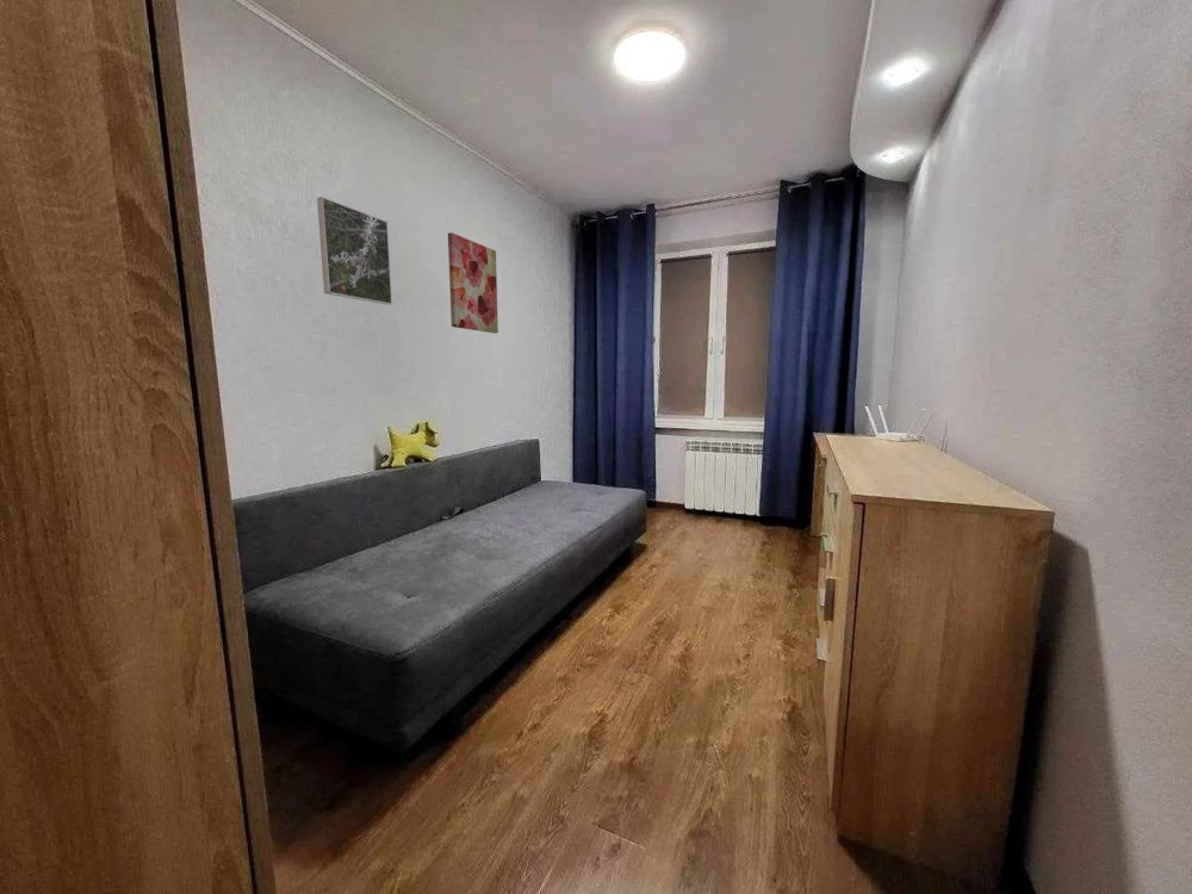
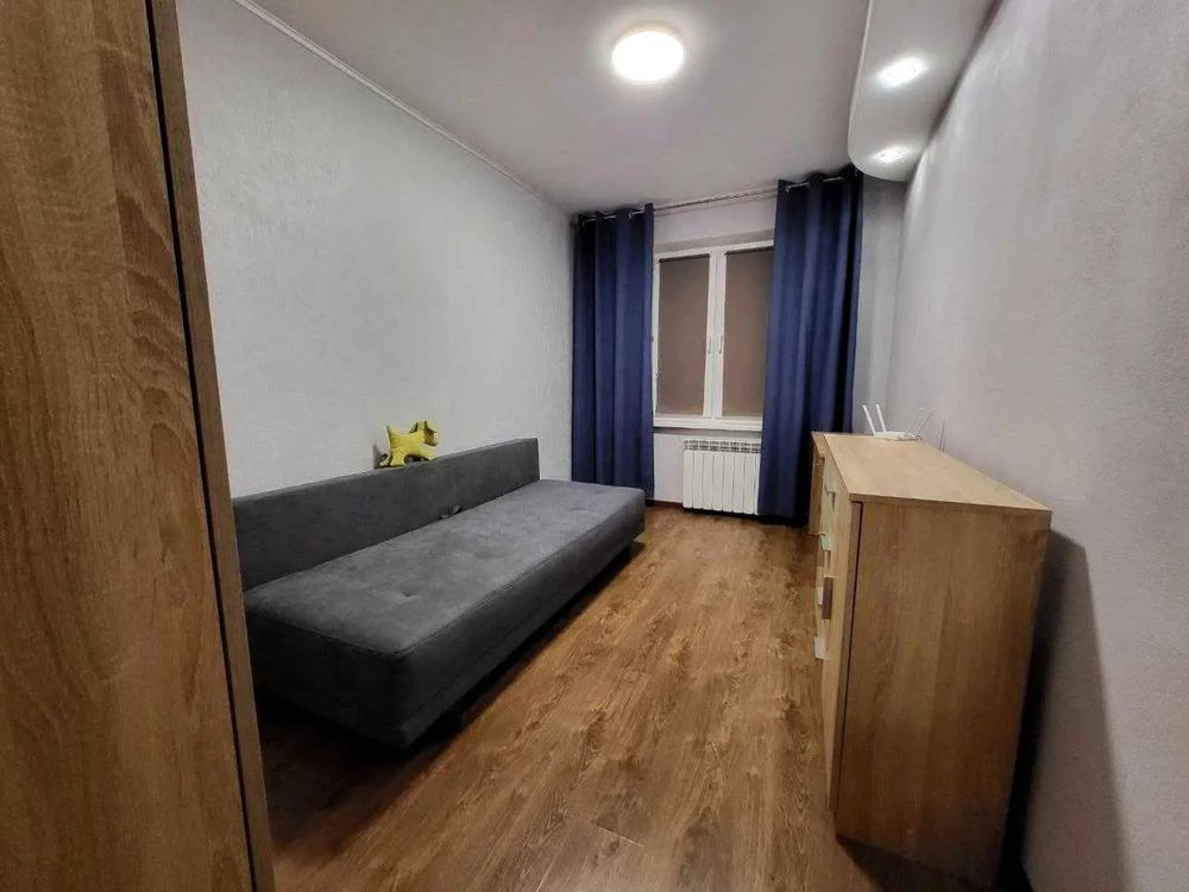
- wall art (474, 286)
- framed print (358, 255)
